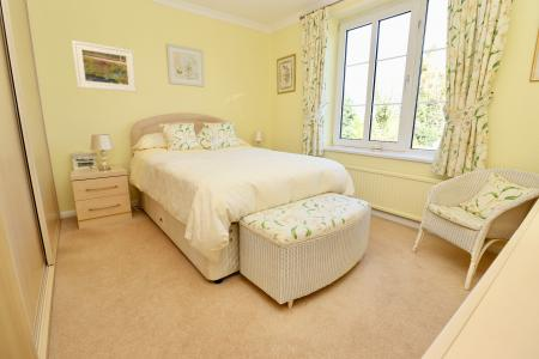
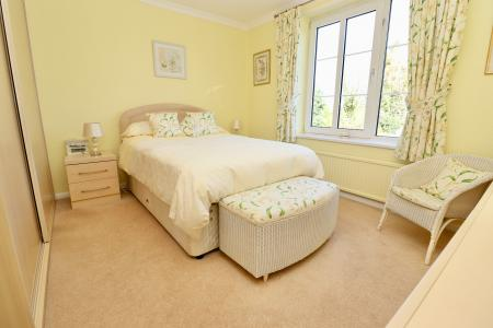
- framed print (105, 67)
